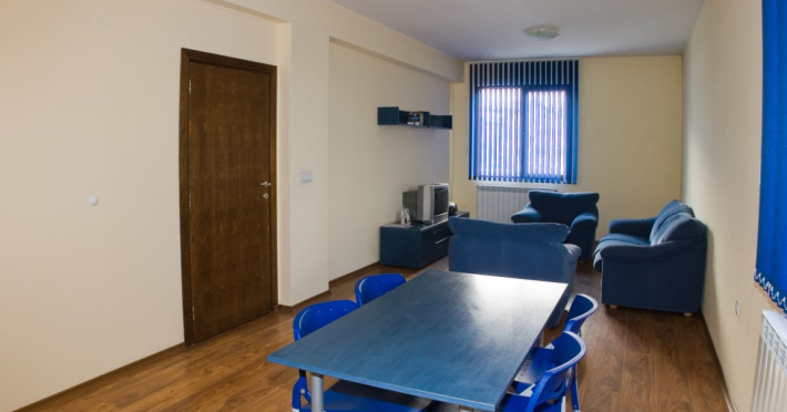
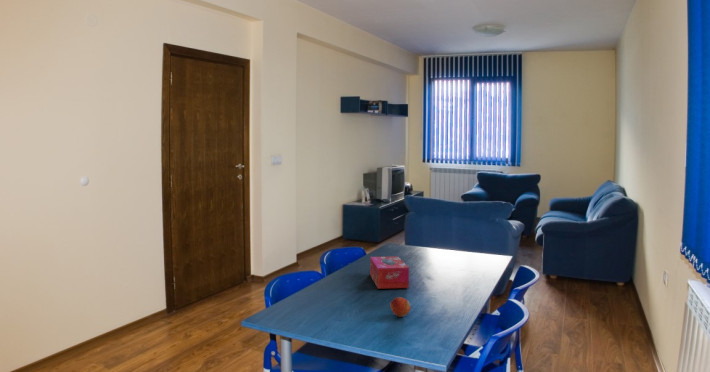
+ fruit (400, 307)
+ tissue box (388, 271)
